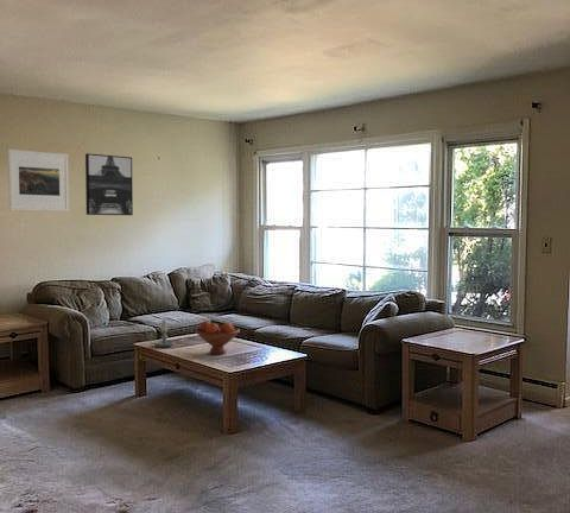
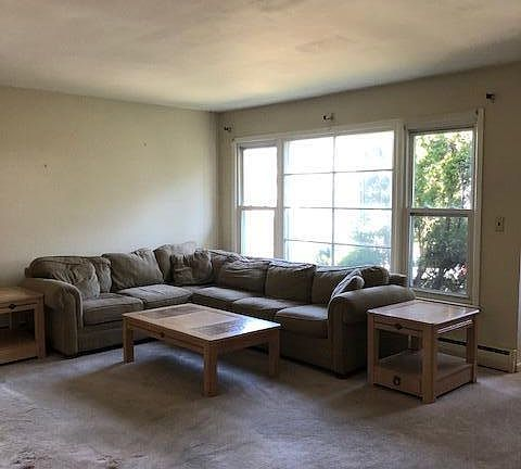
- fruit bowl (217, 336)
- candle (164, 331)
- wall art (109, 185)
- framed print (39, 180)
